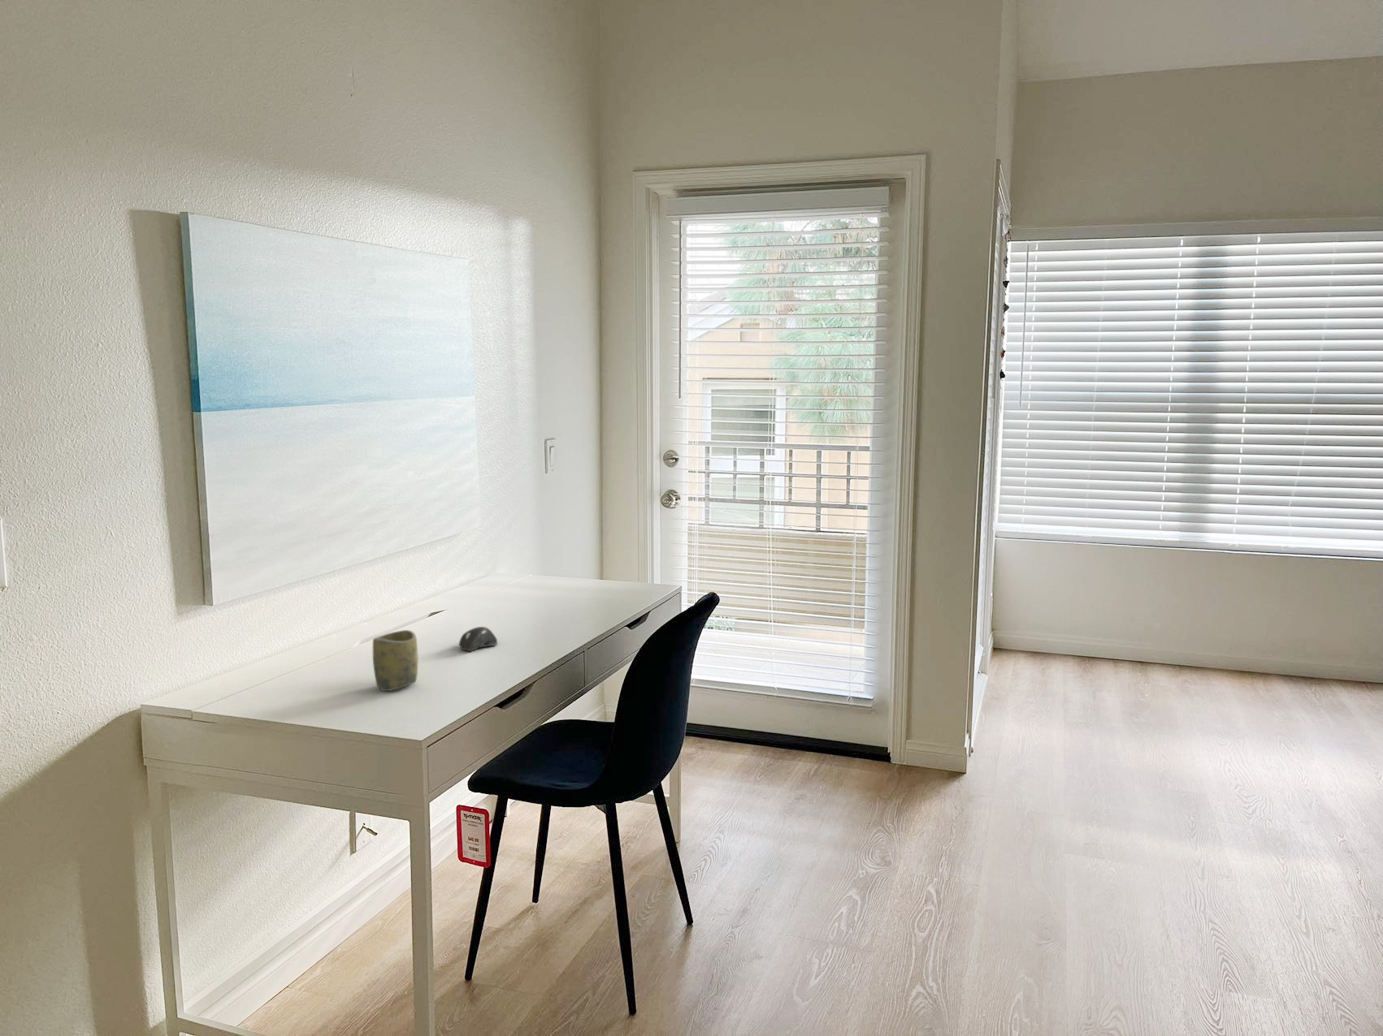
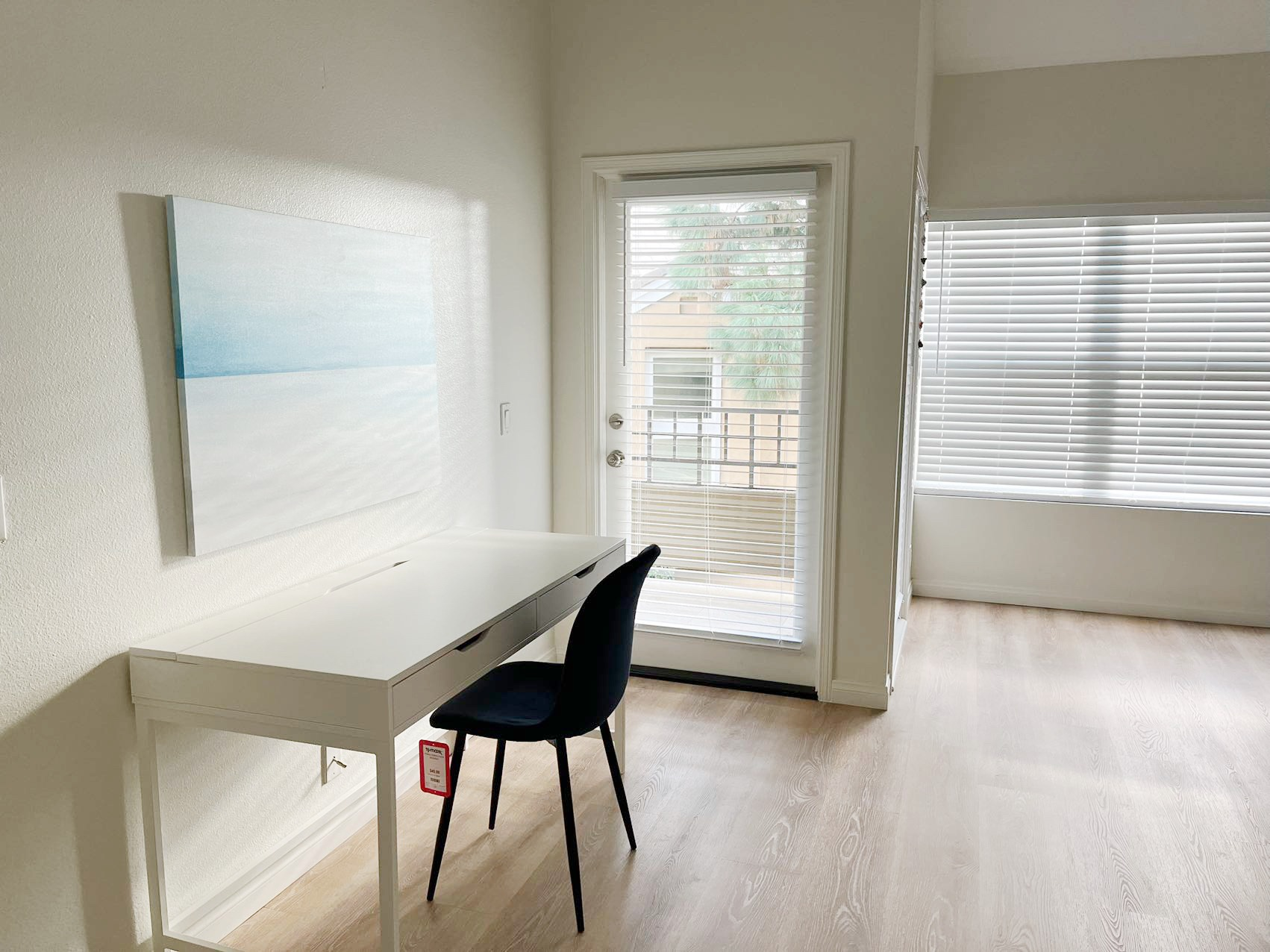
- cup (395, 661)
- computer mouse (479, 637)
